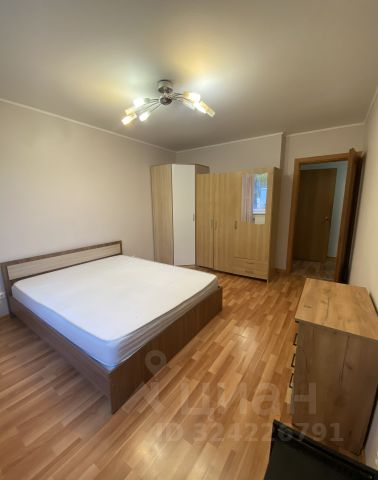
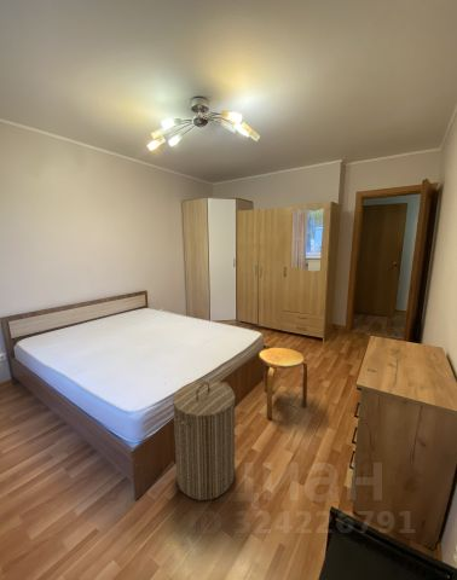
+ stool (273, 377)
+ laundry hamper (204, 429)
